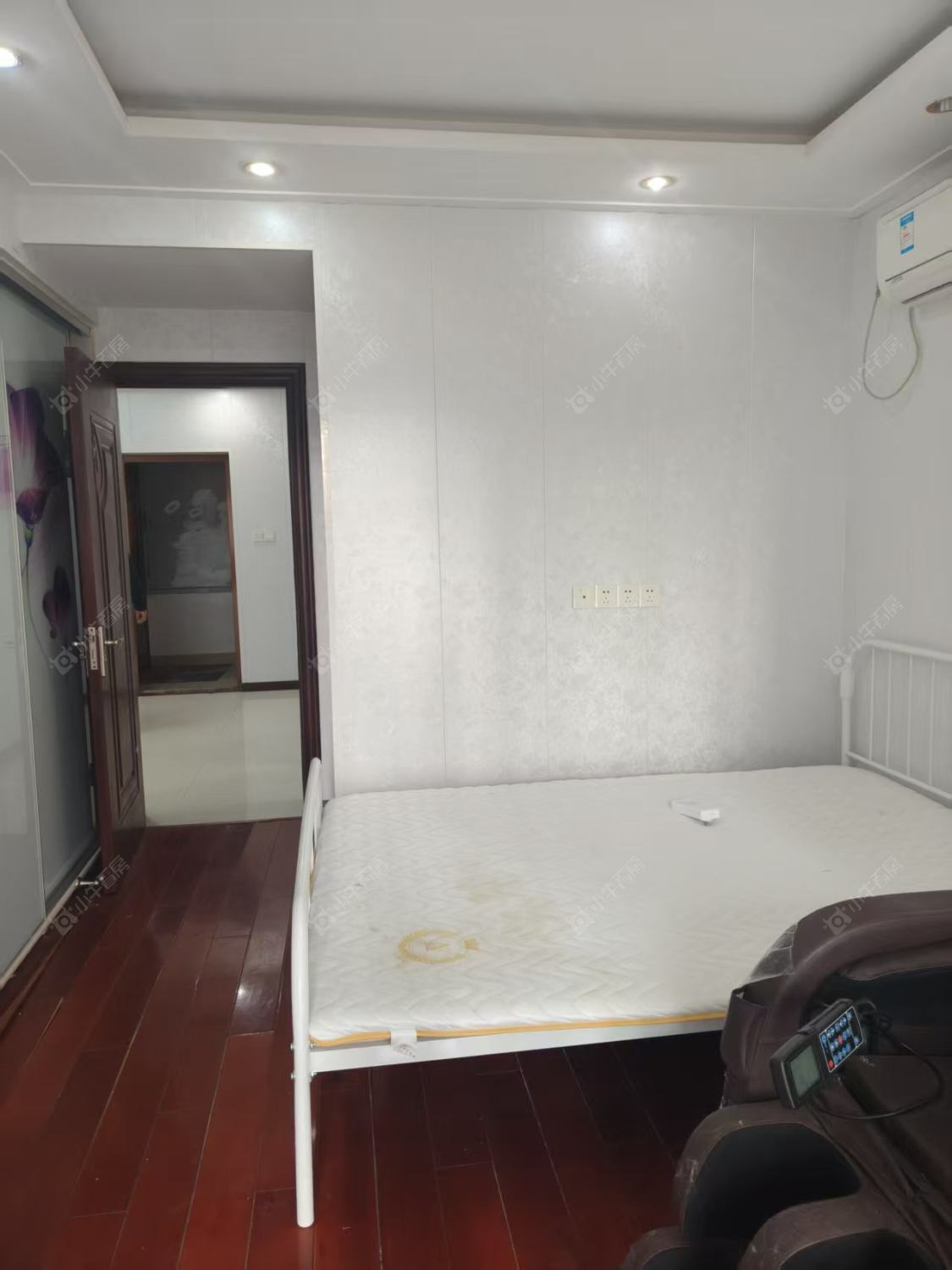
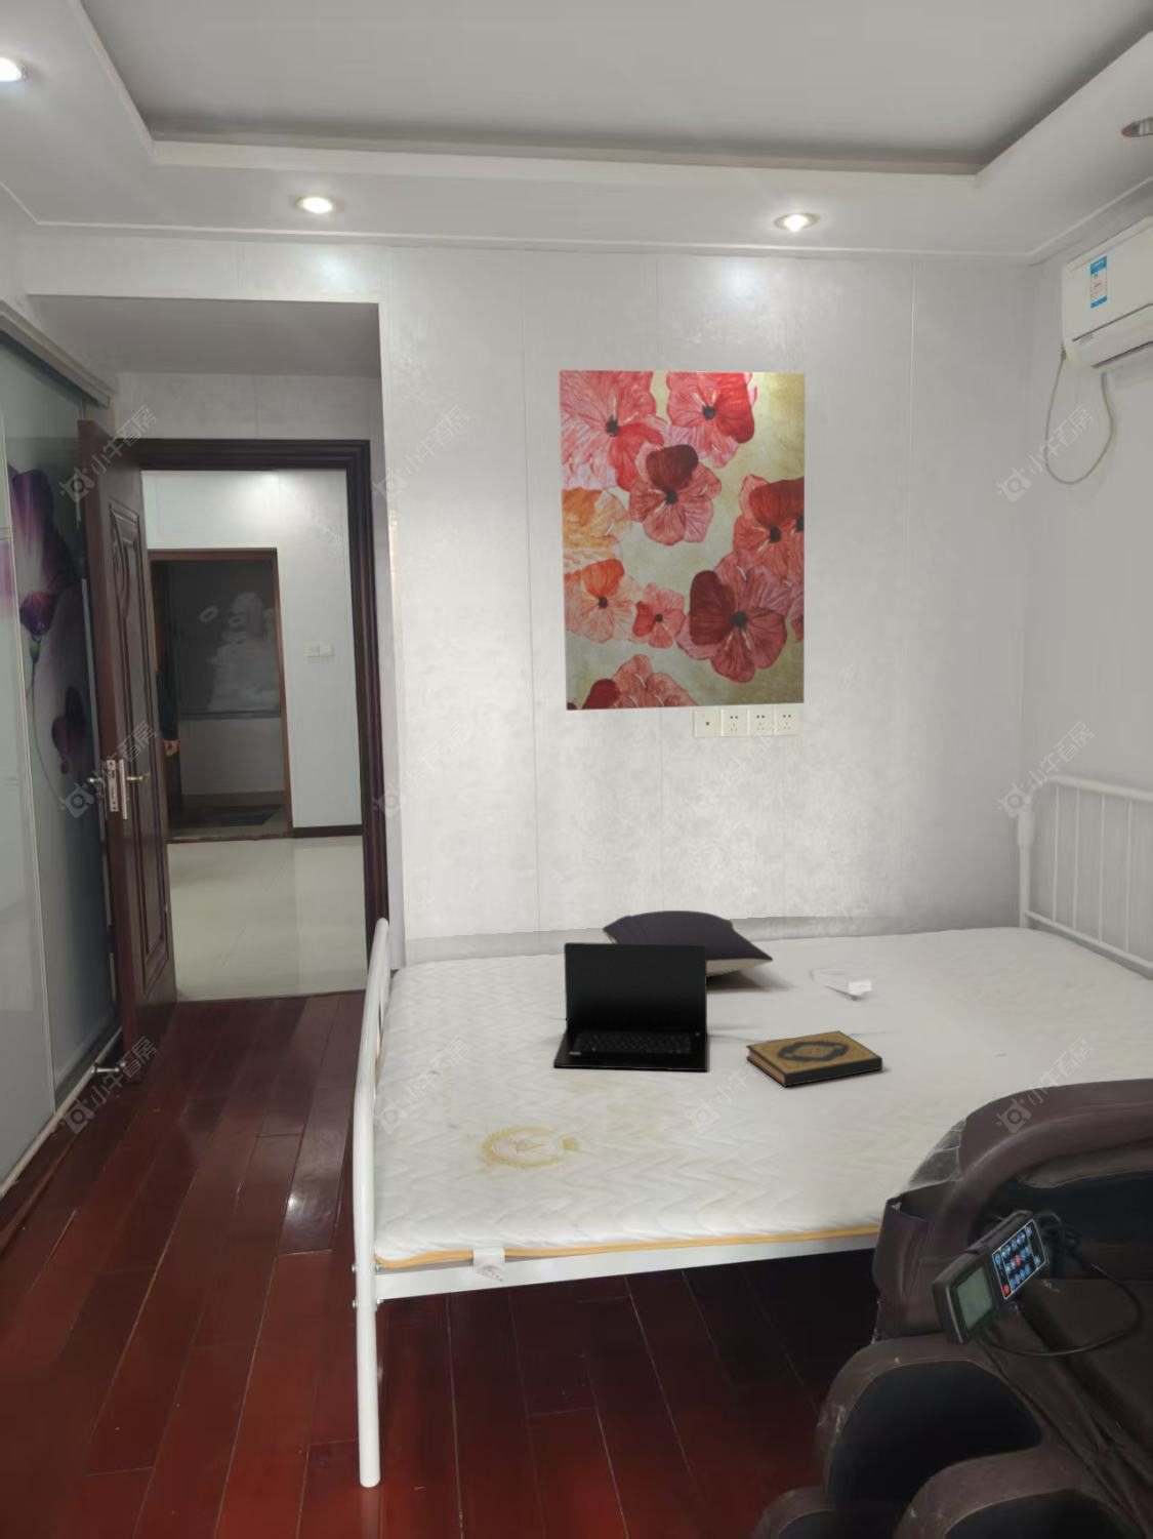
+ hardback book (813, 1057)
+ pillow (683, 943)
+ wall art (684, 543)
+ laptop (631, 1002)
